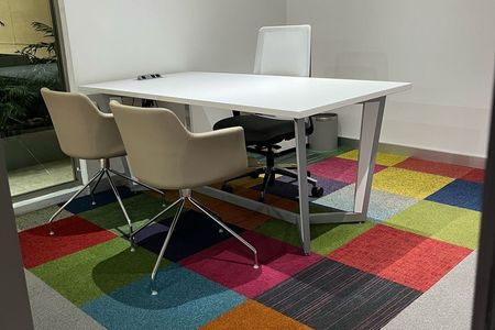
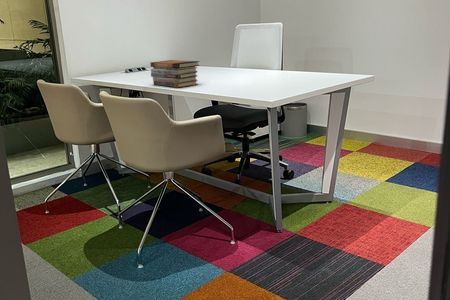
+ book stack (174, 73)
